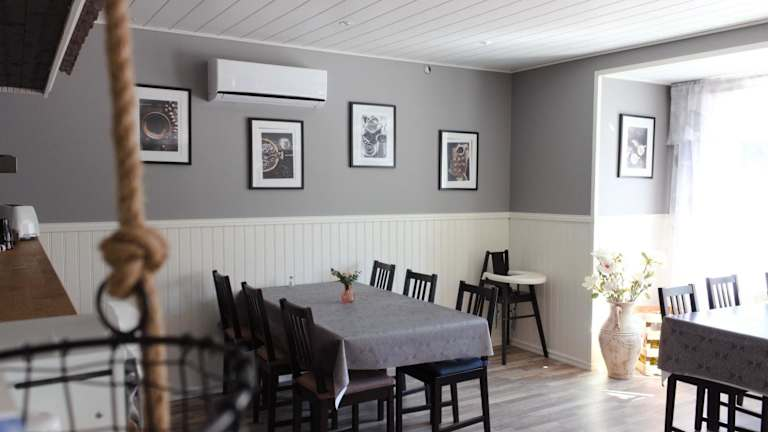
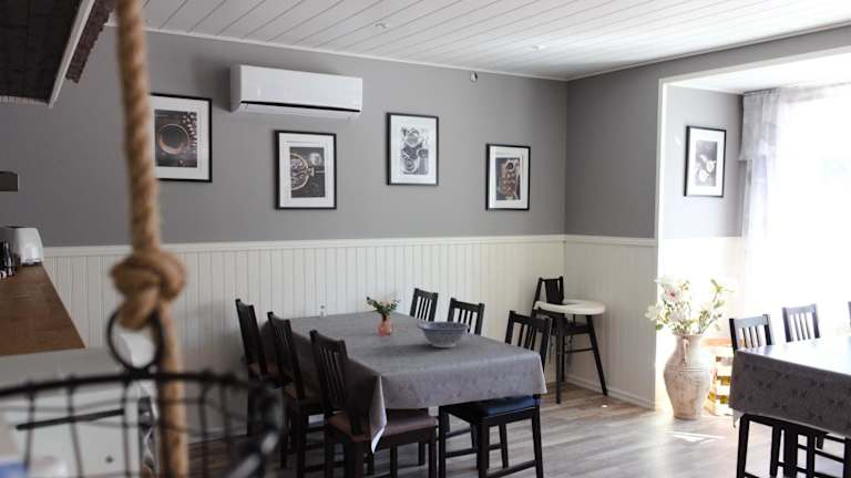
+ decorative bowl (443, 335)
